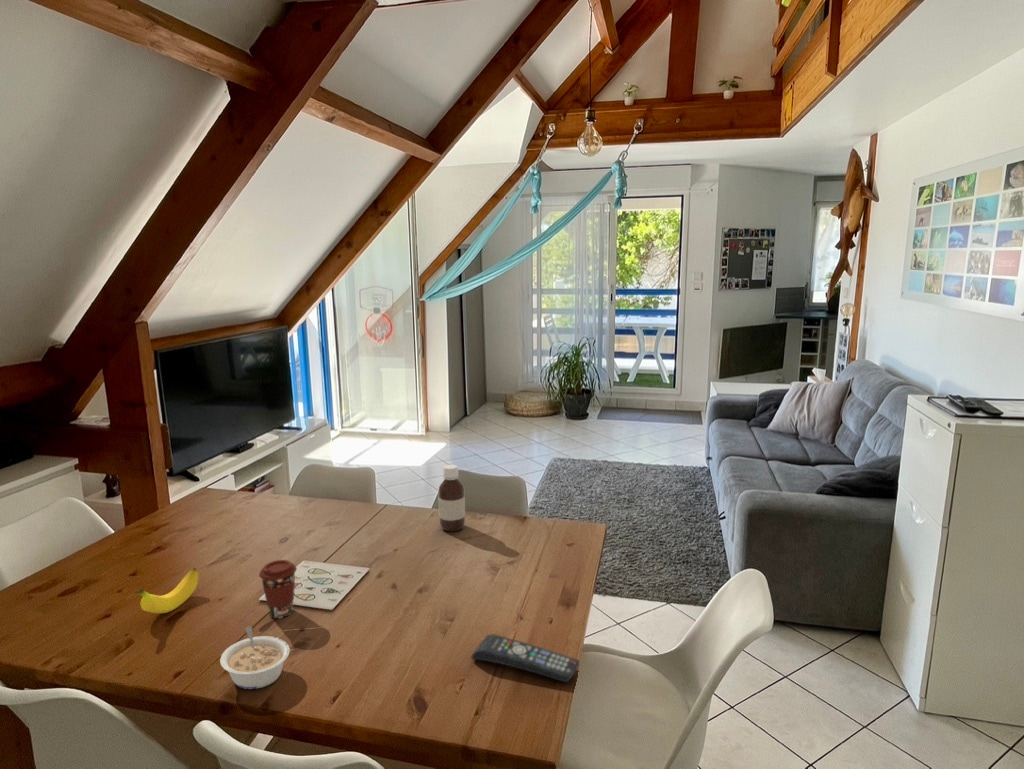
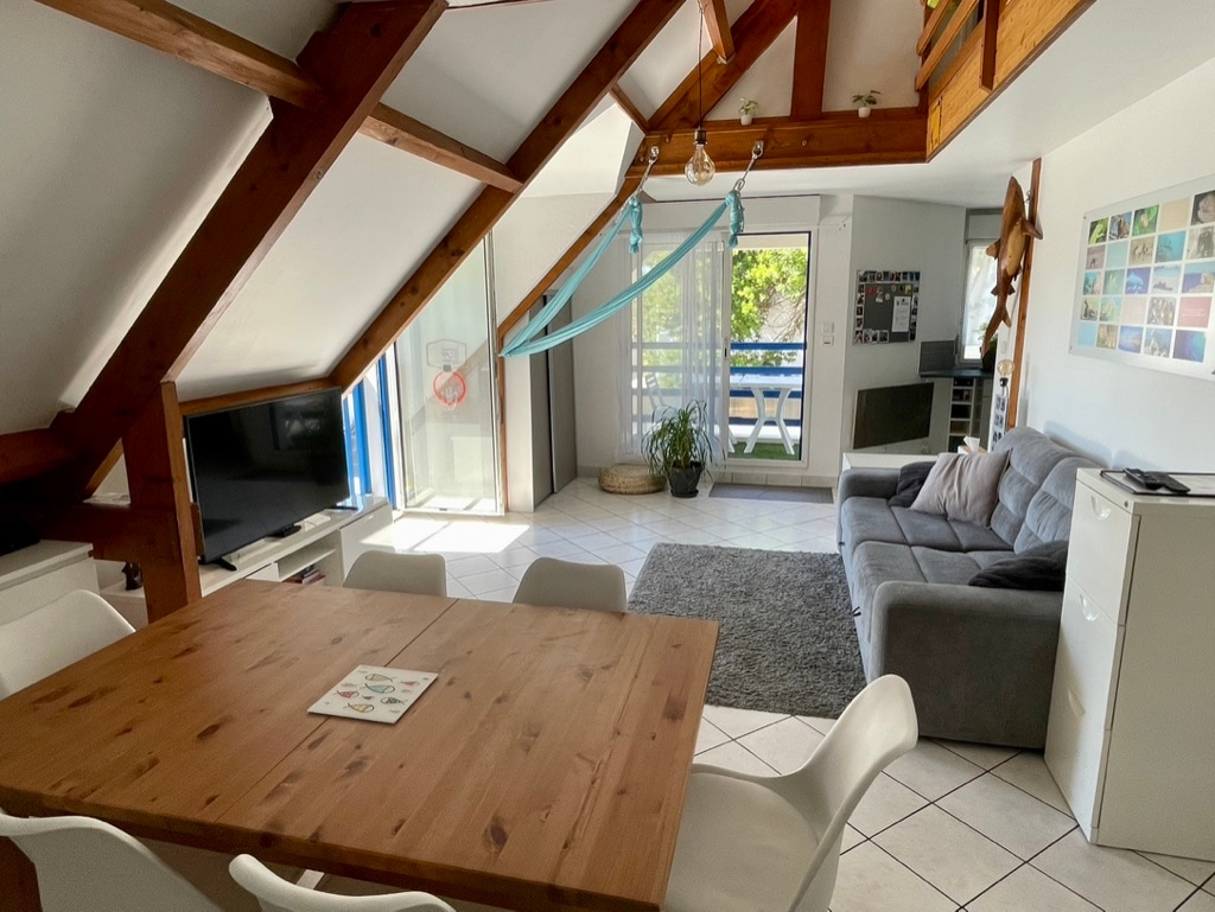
- banana (170, 592)
- legume (254, 661)
- remote control (524, 657)
- bottle (451, 497)
- coffee cup (279, 589)
